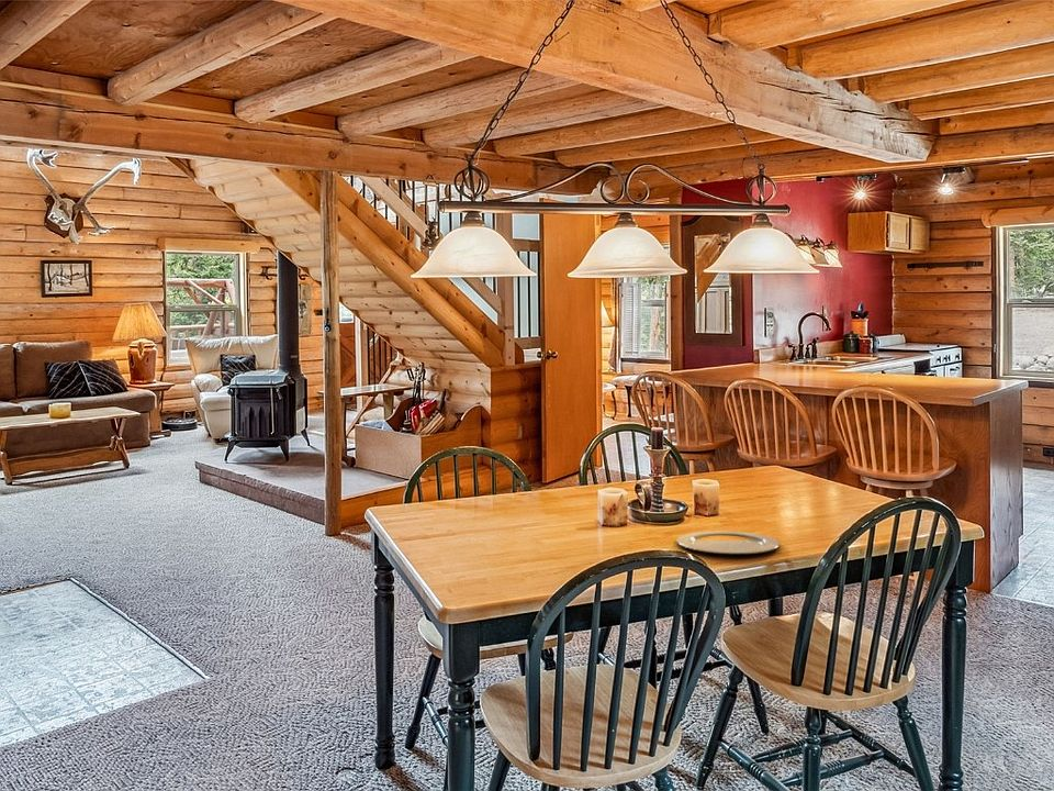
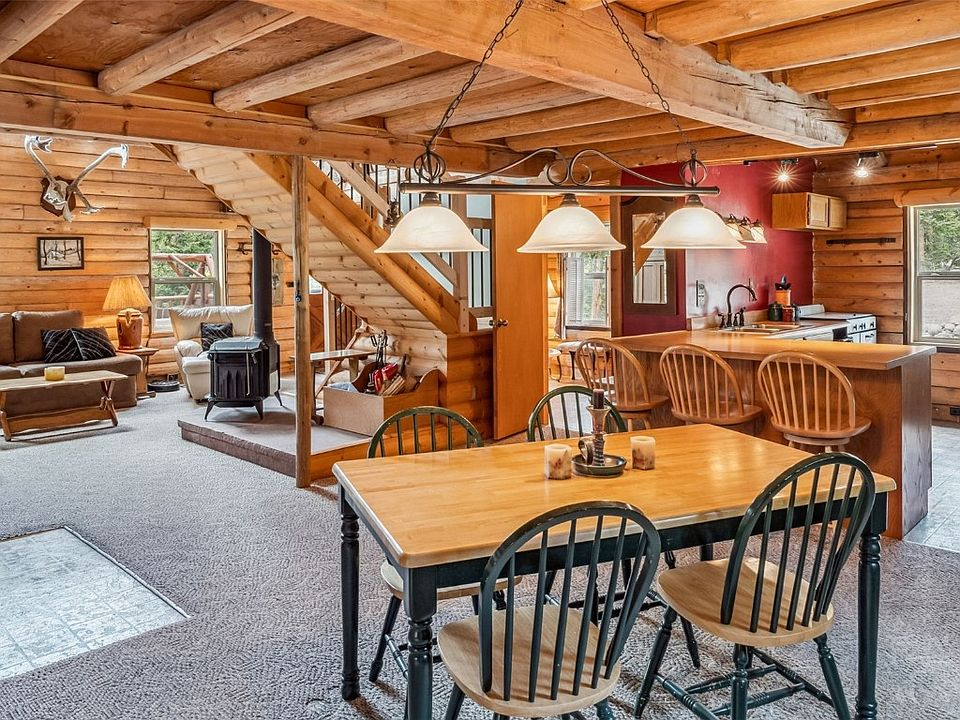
- plate (727, 542)
